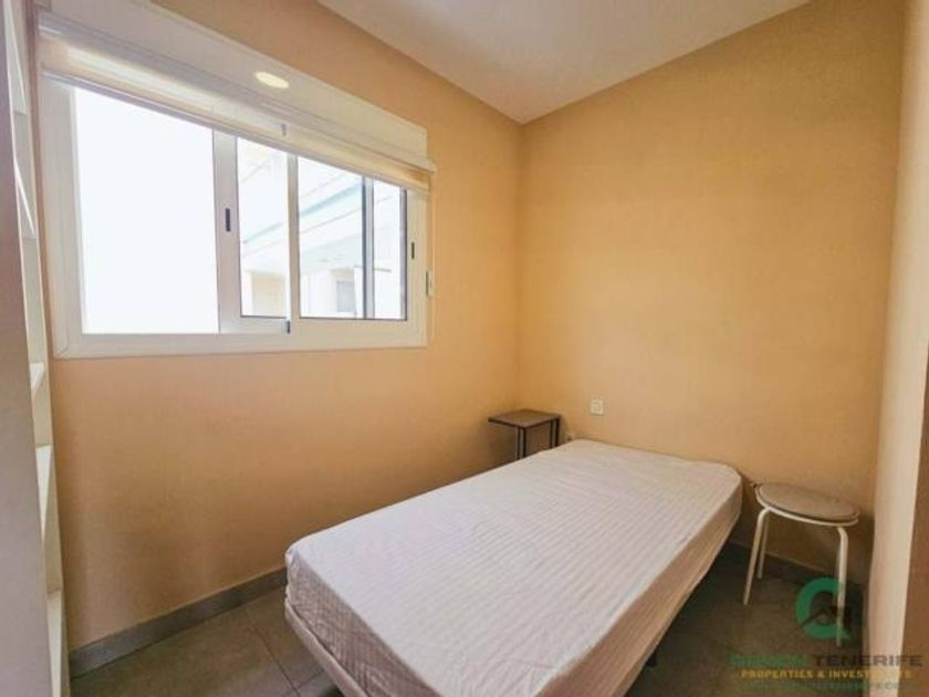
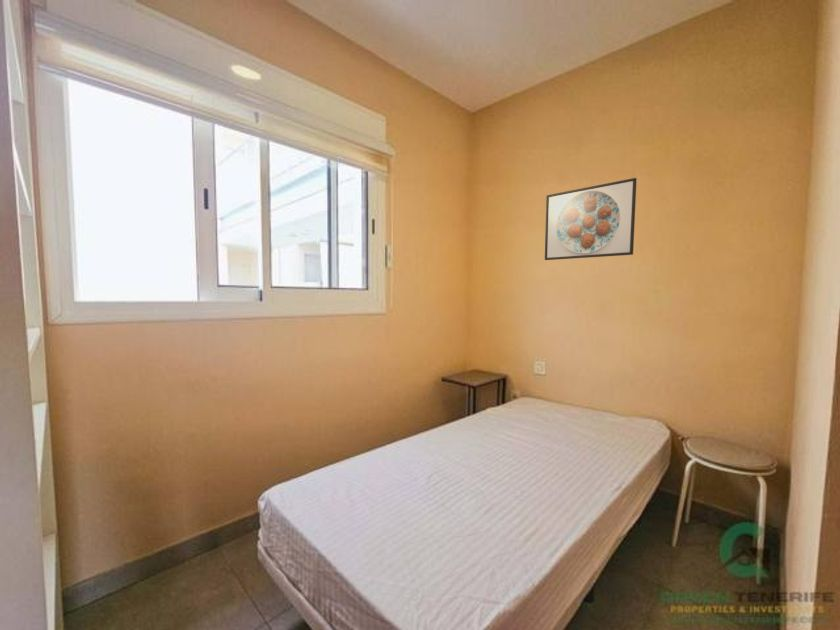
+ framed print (586, 222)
